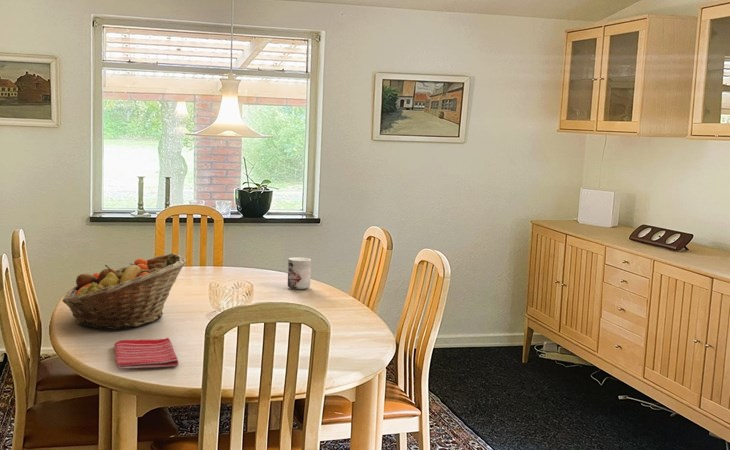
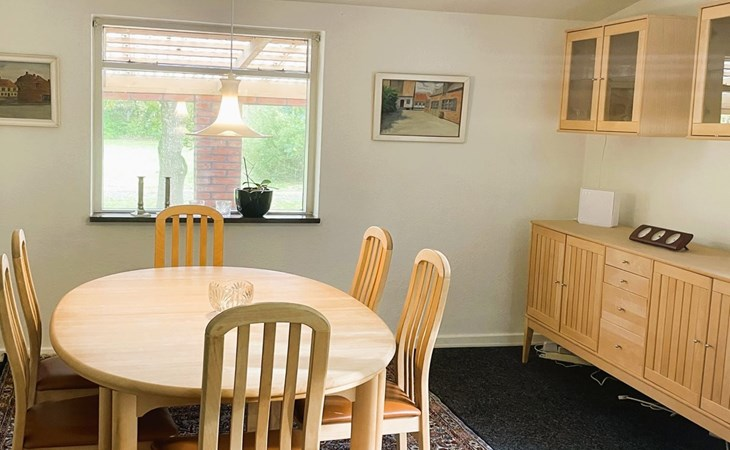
- dish towel (145, 352)
- fruit basket (126, 287)
- mug (298, 272)
